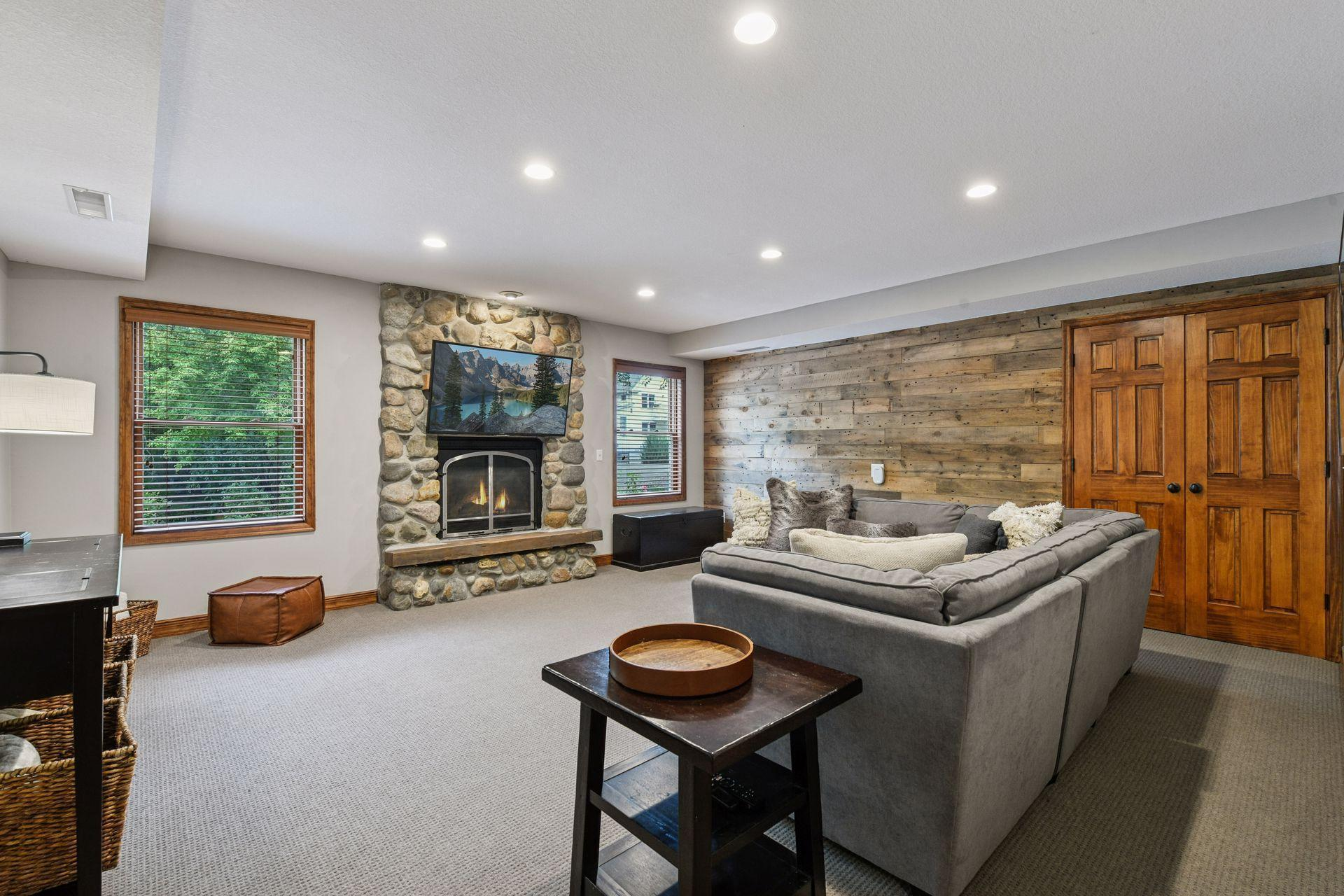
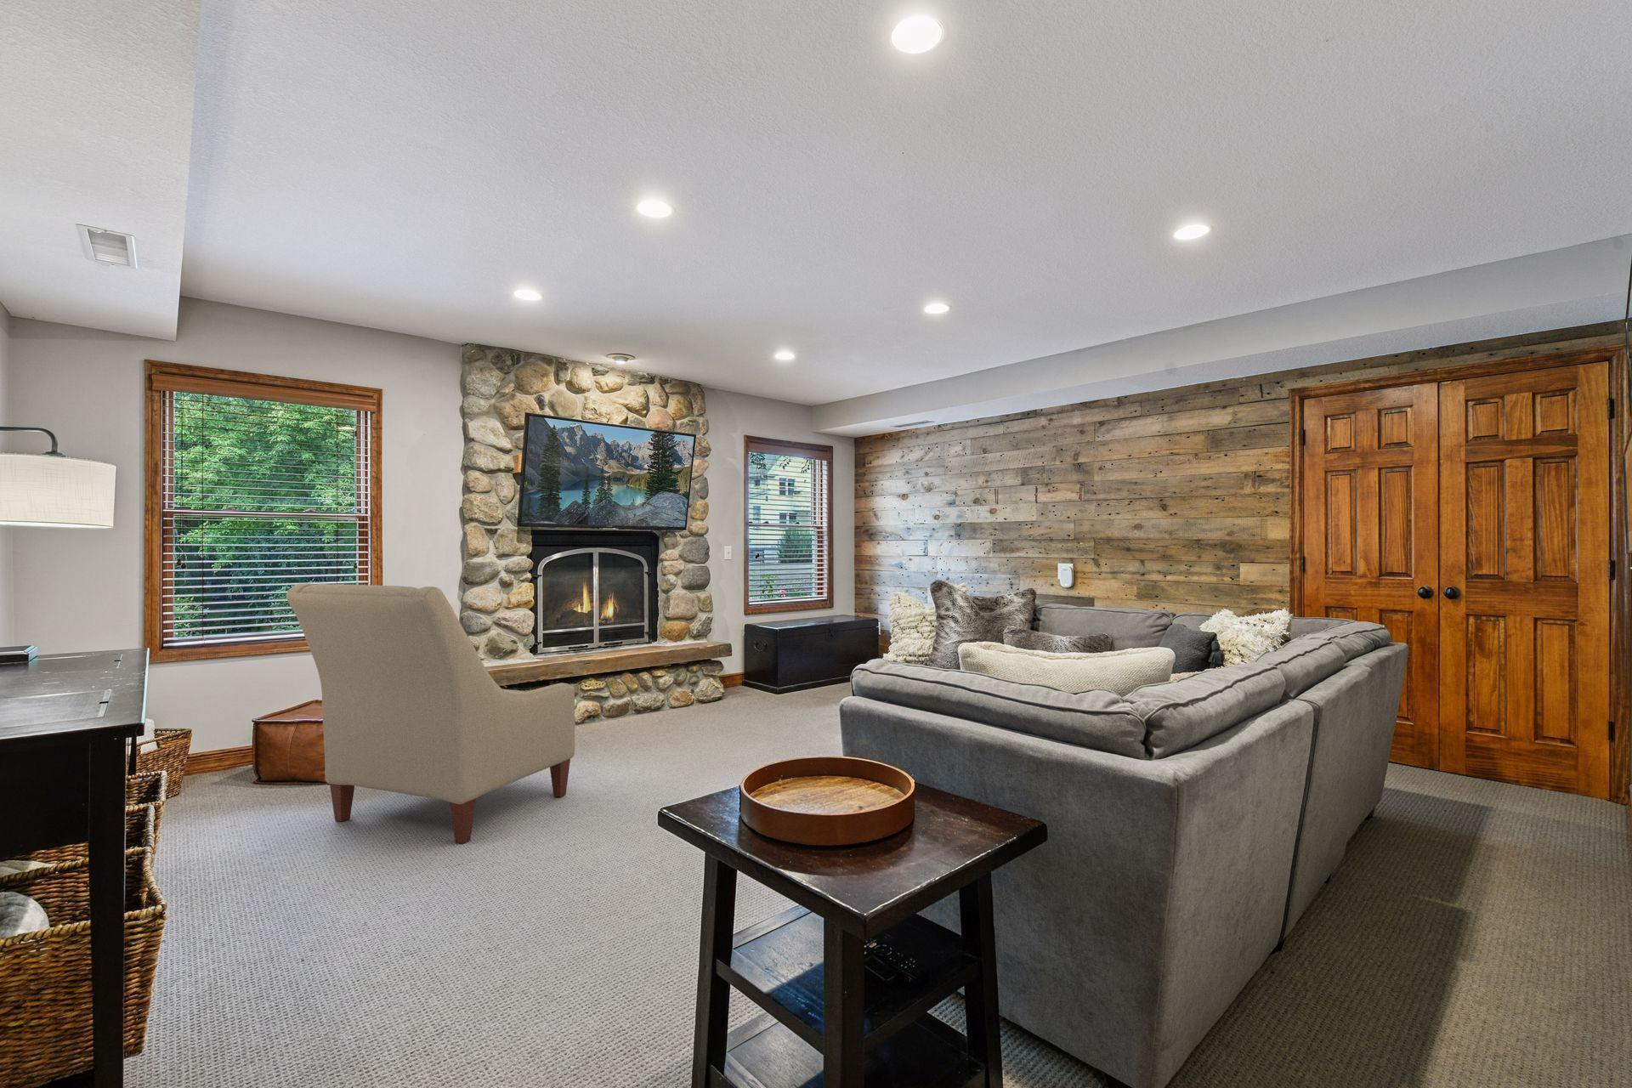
+ chair (443, 696)
